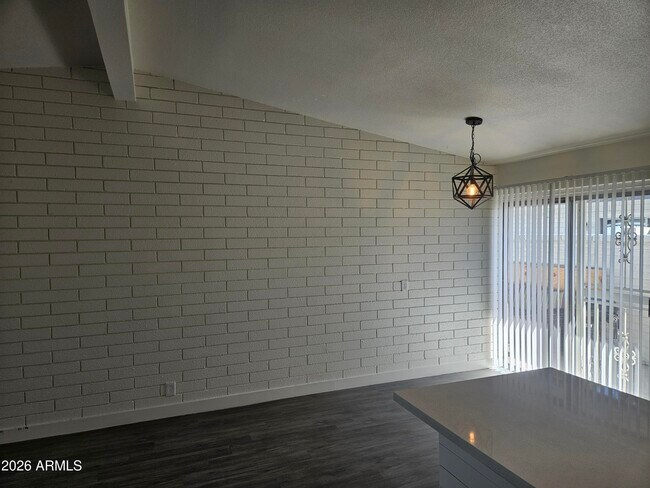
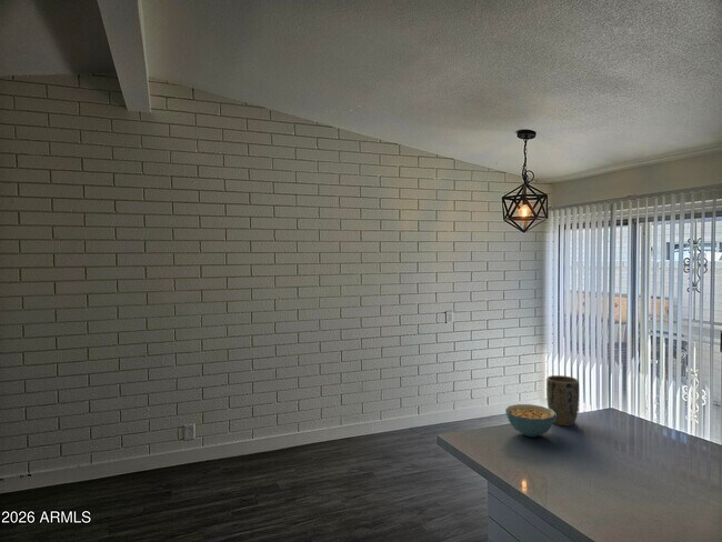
+ cereal bowl (530, 422)
+ plant pot (562, 400)
